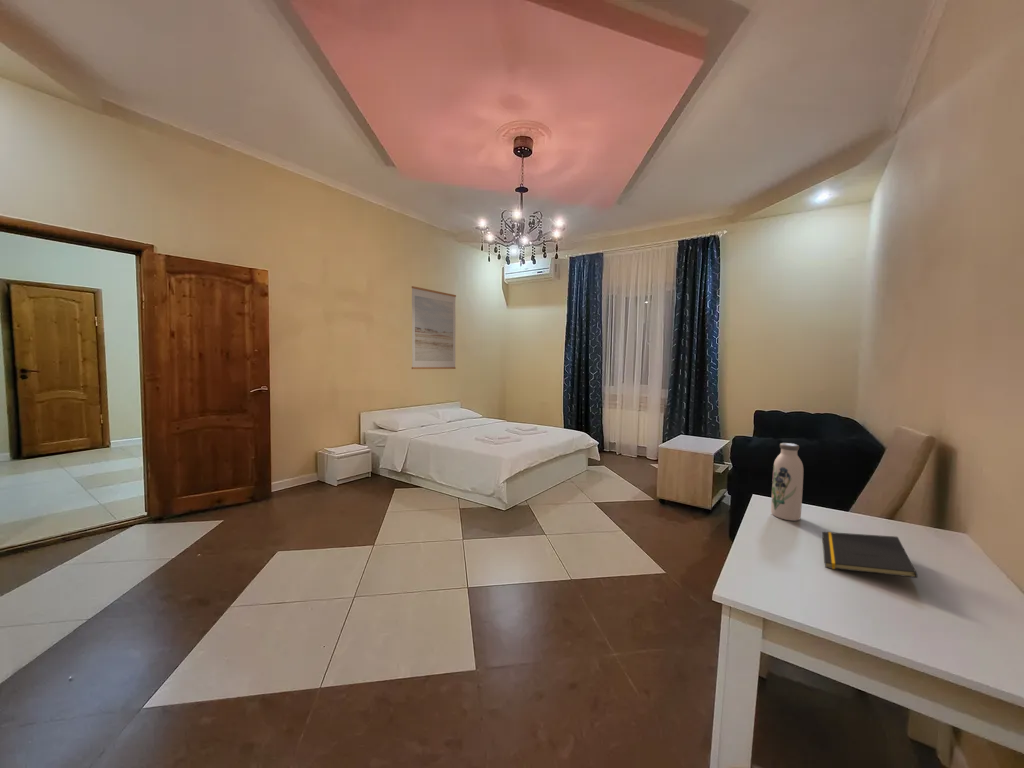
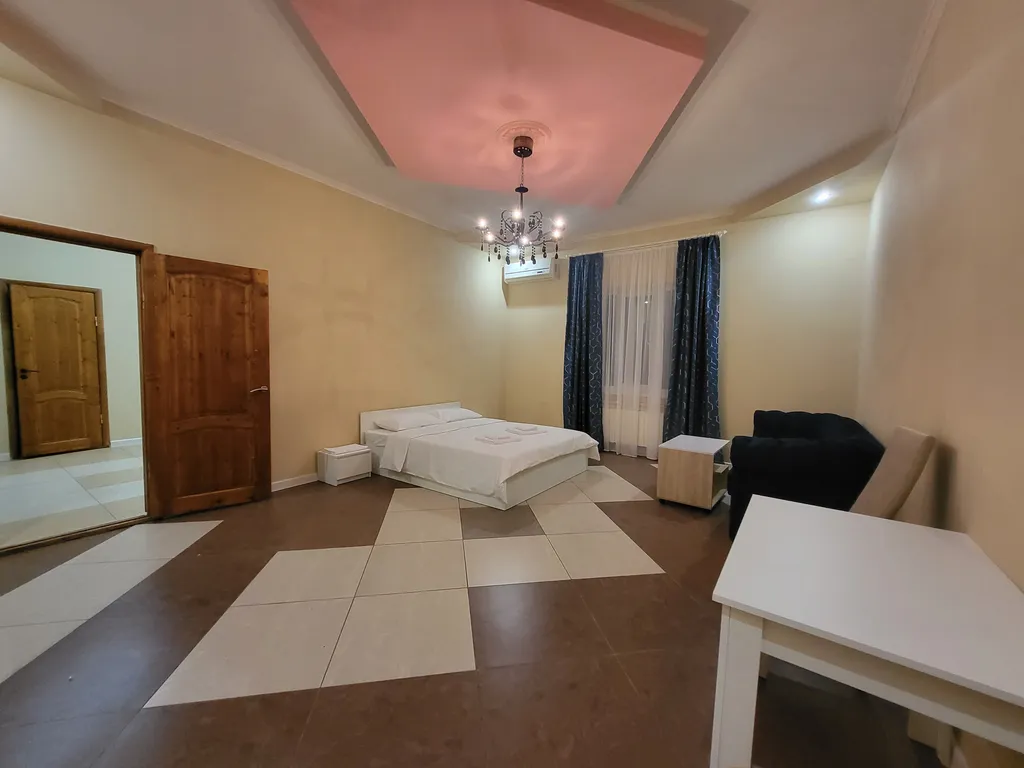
- wall art (434, 330)
- notepad (863, 551)
- water bottle (787, 480)
